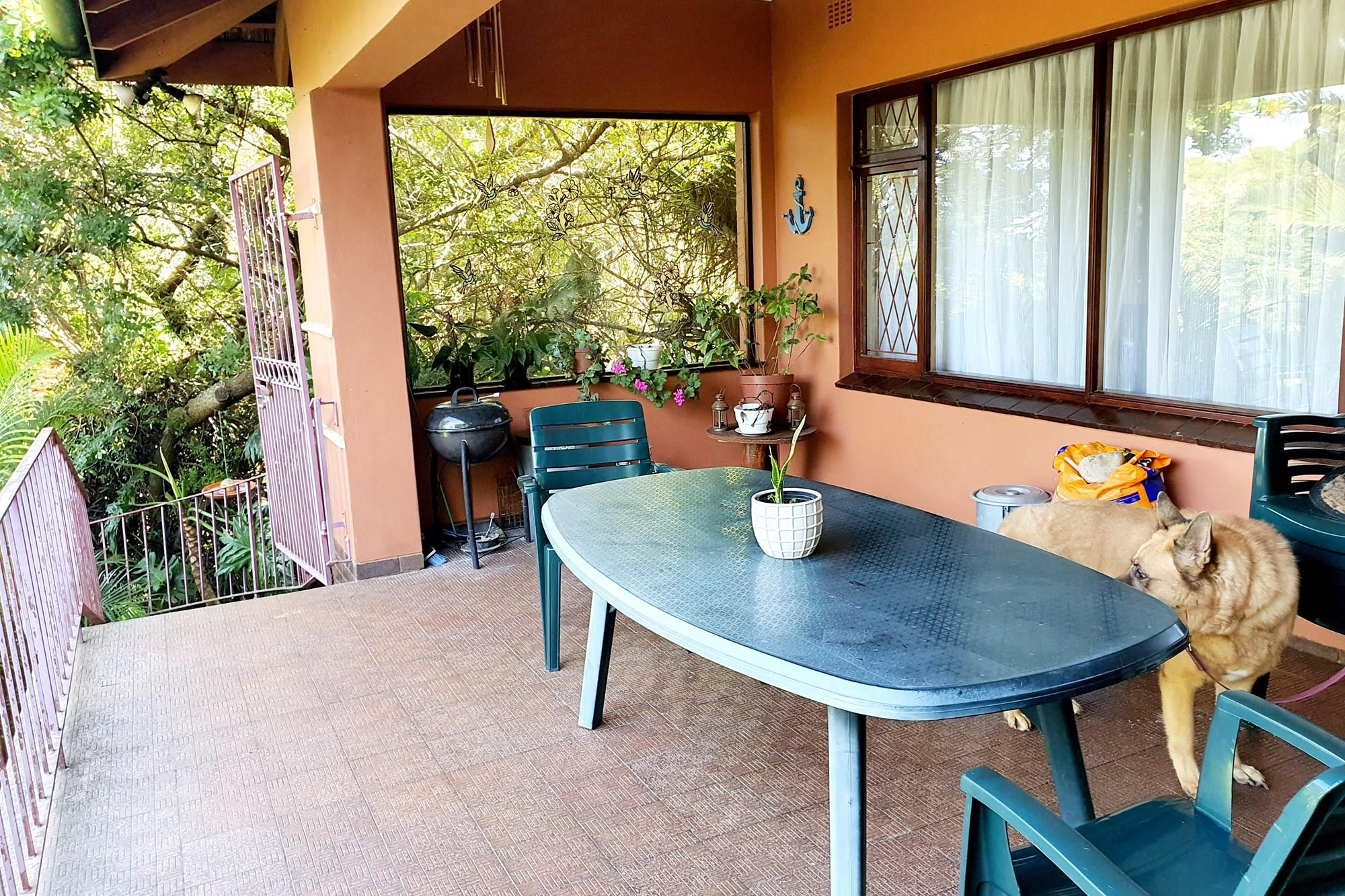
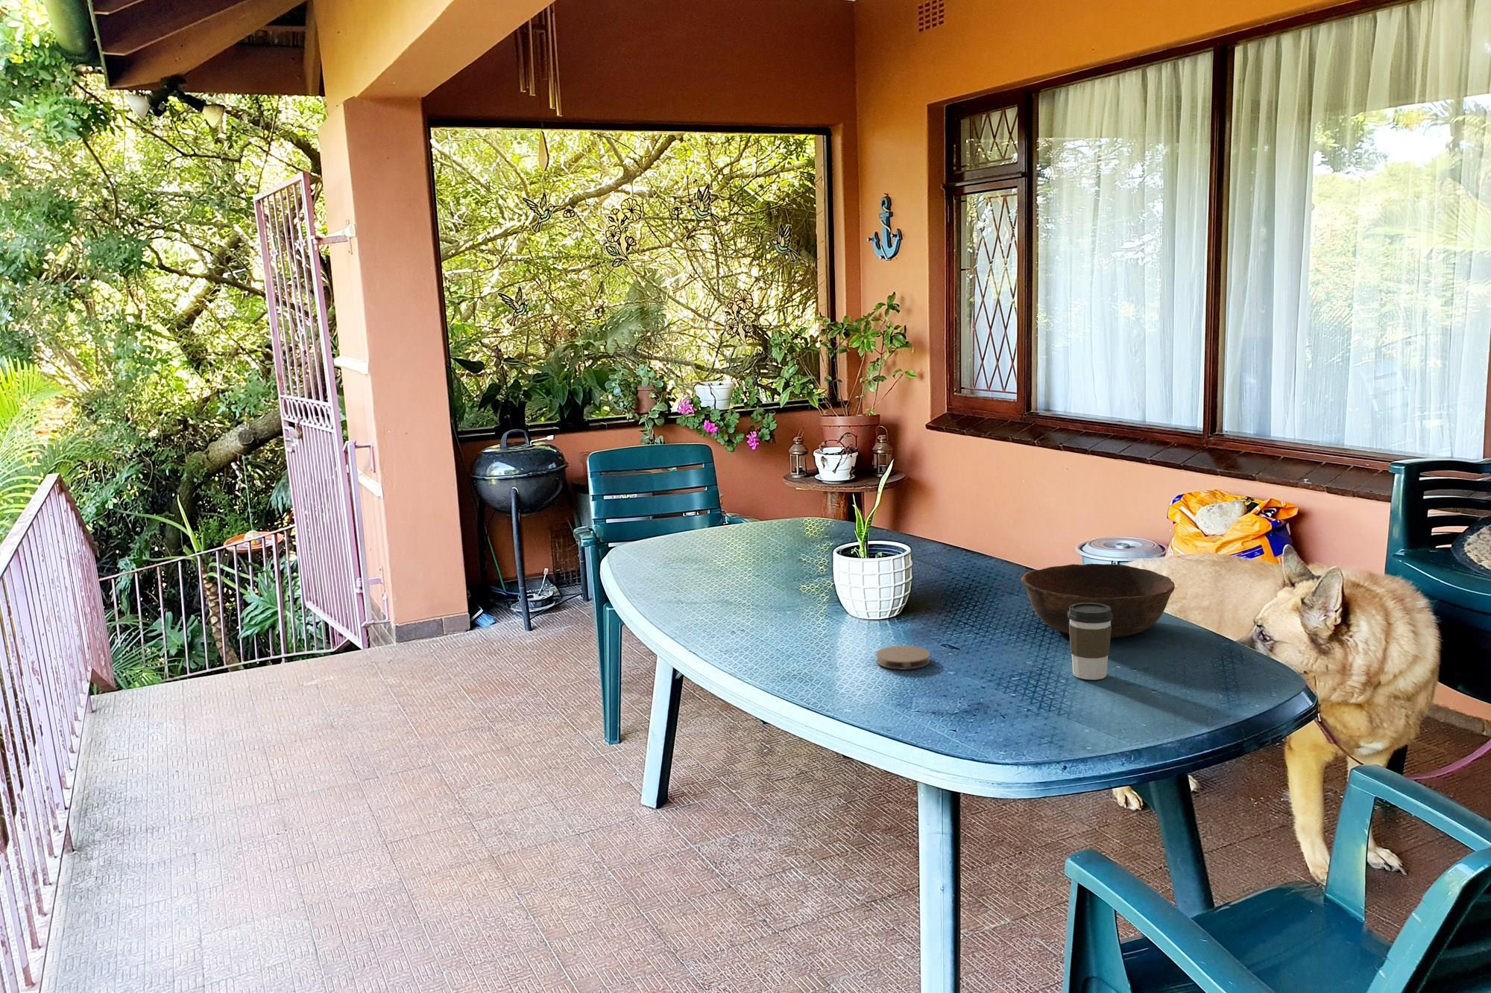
+ coaster (902, 657)
+ bowl (1095, 603)
+ coffee cup (1090, 641)
